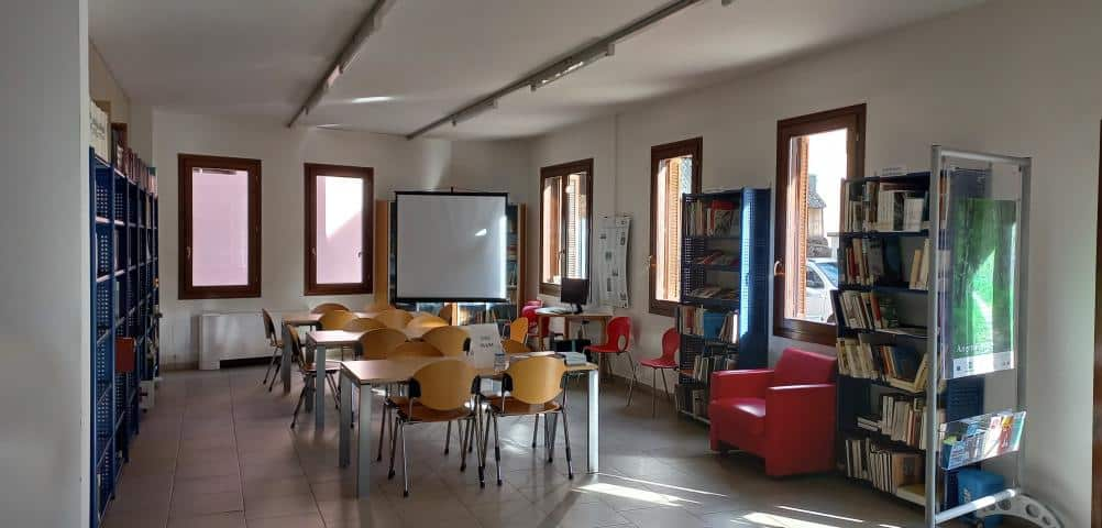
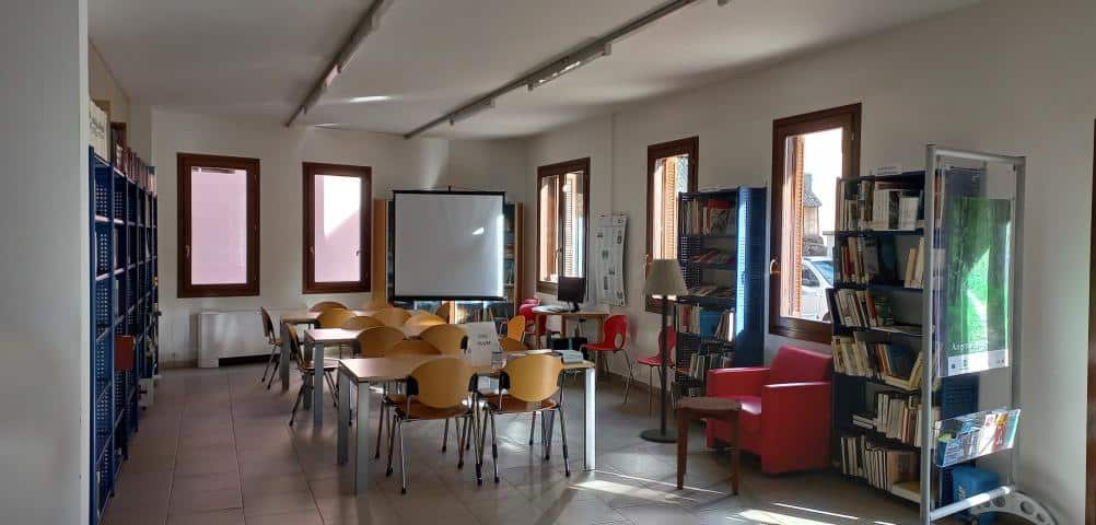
+ floor lamp (664, 348)
+ side table (687, 442)
